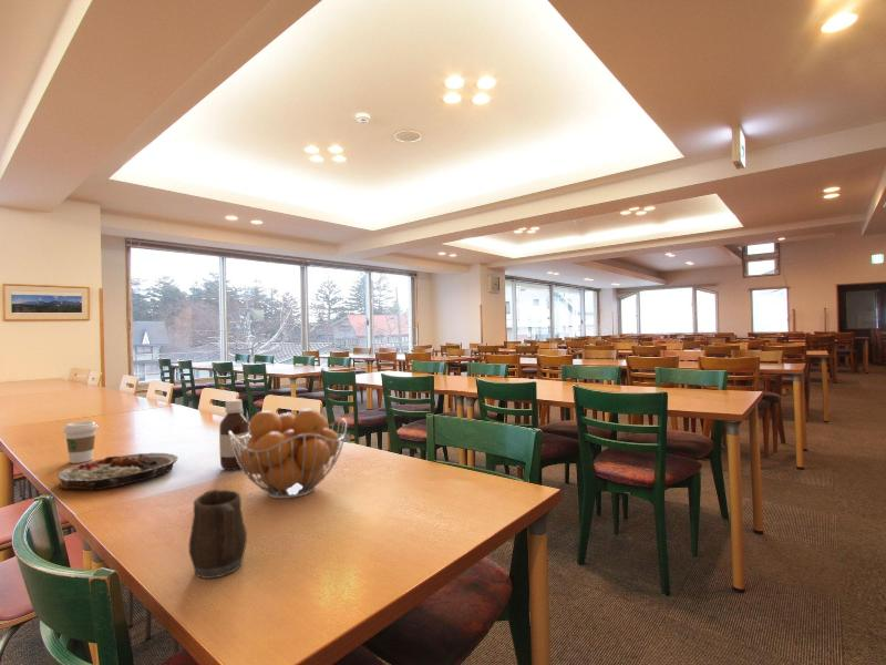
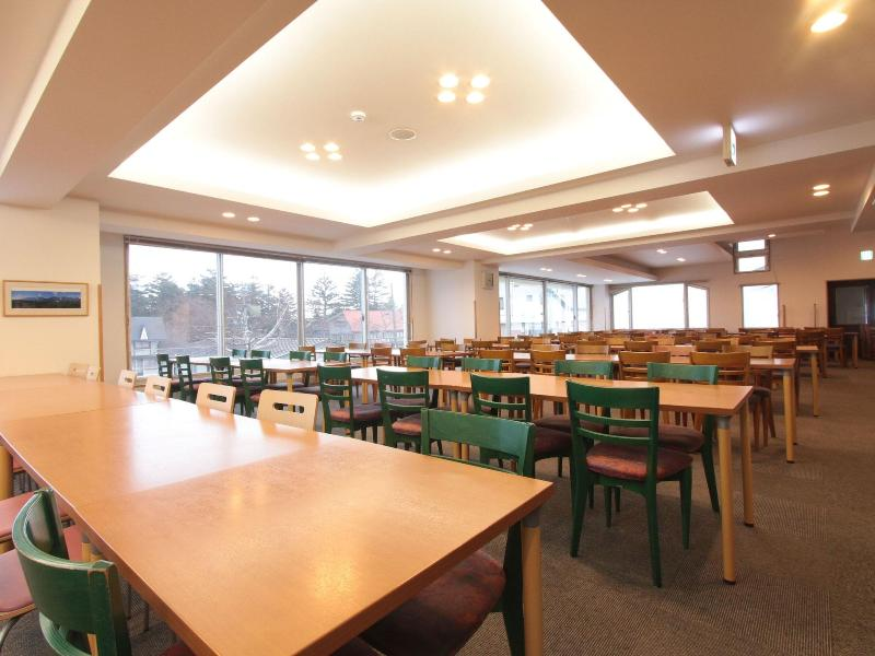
- bottle (234, 433)
- coffee cup (81, 441)
- fruit basket (290, 449)
- mug (219, 533)
- plate (121, 466)
